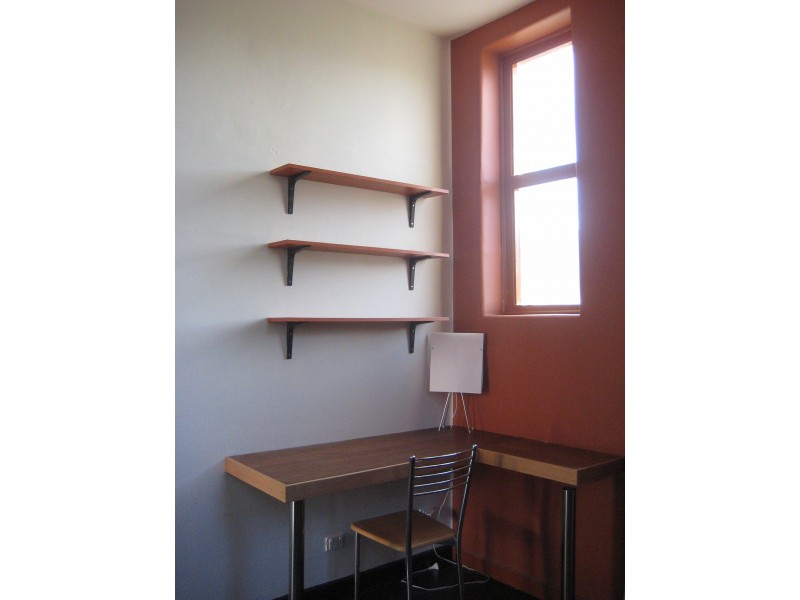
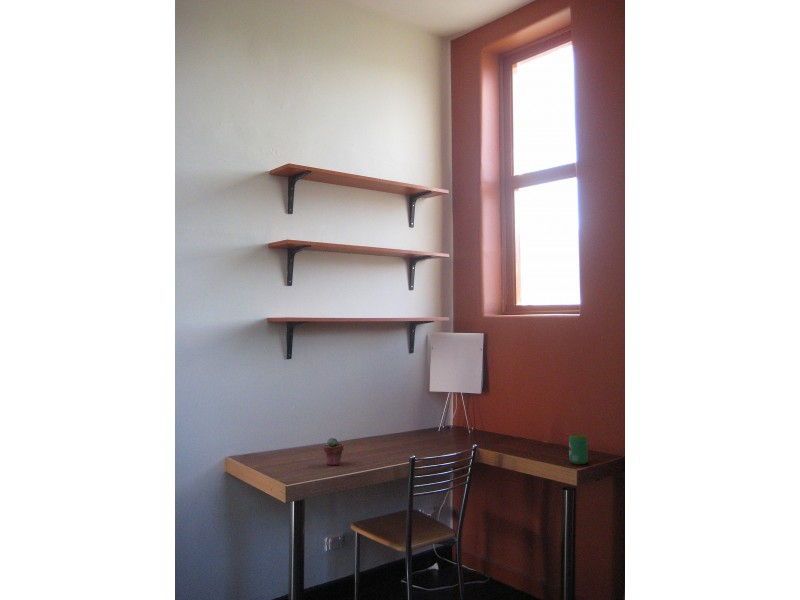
+ beverage can (578, 448)
+ potted succulent (333, 450)
